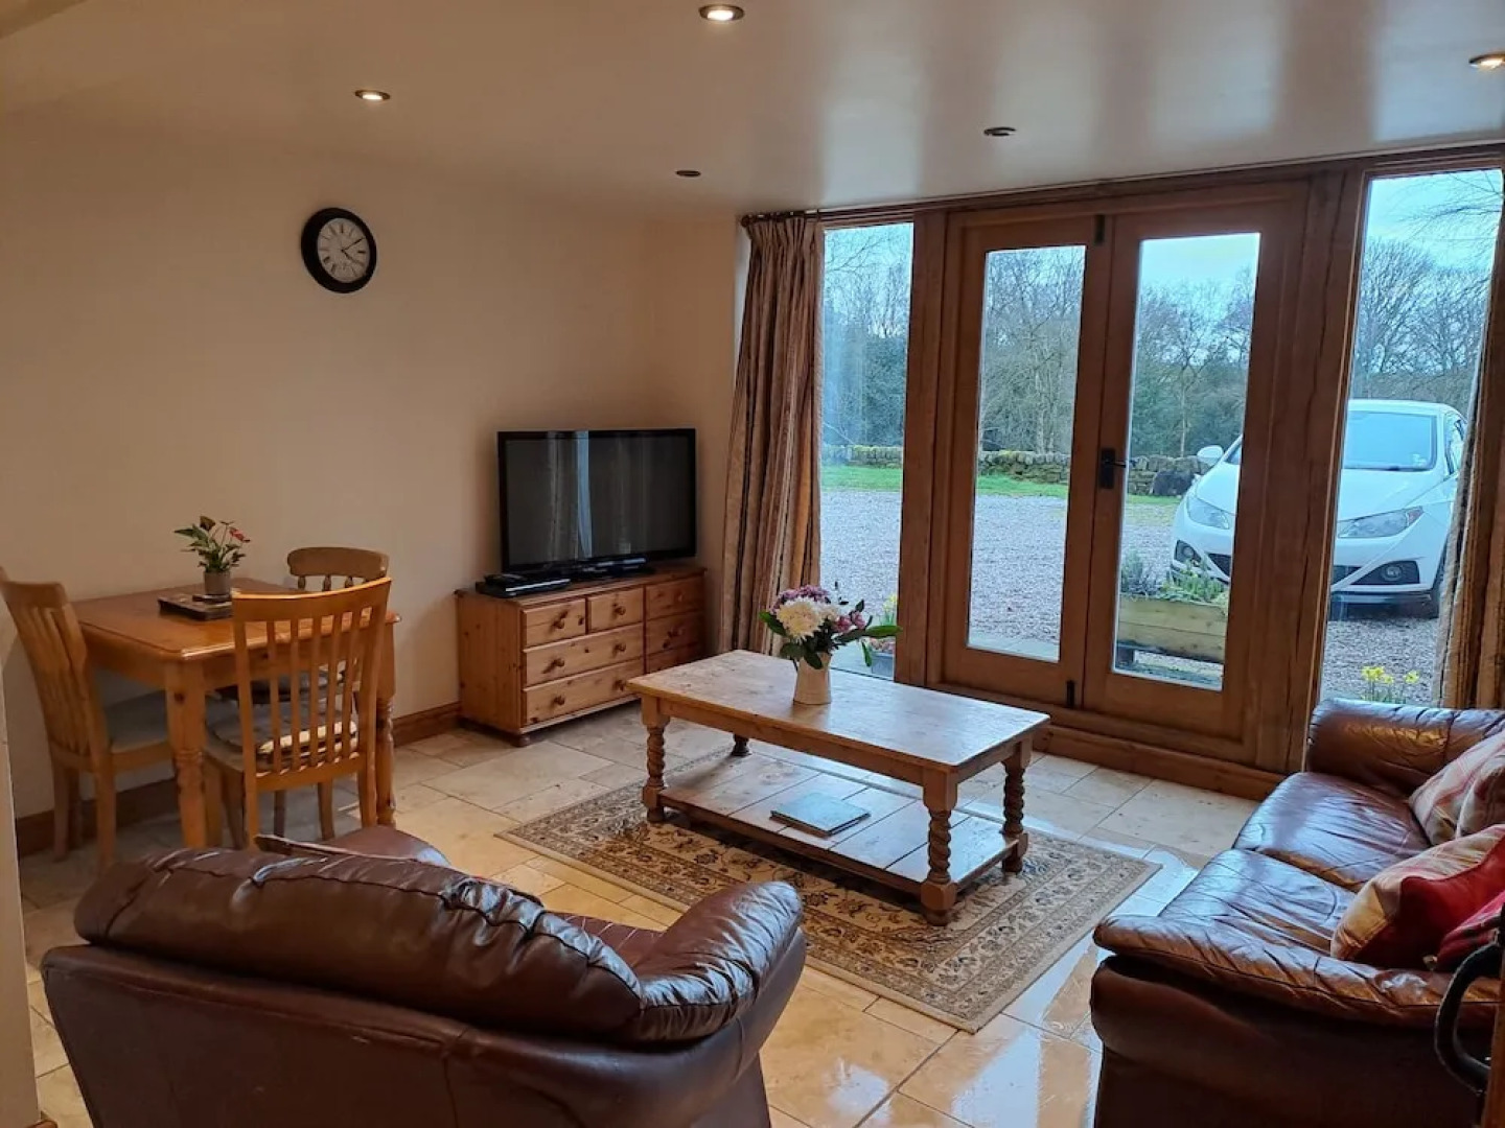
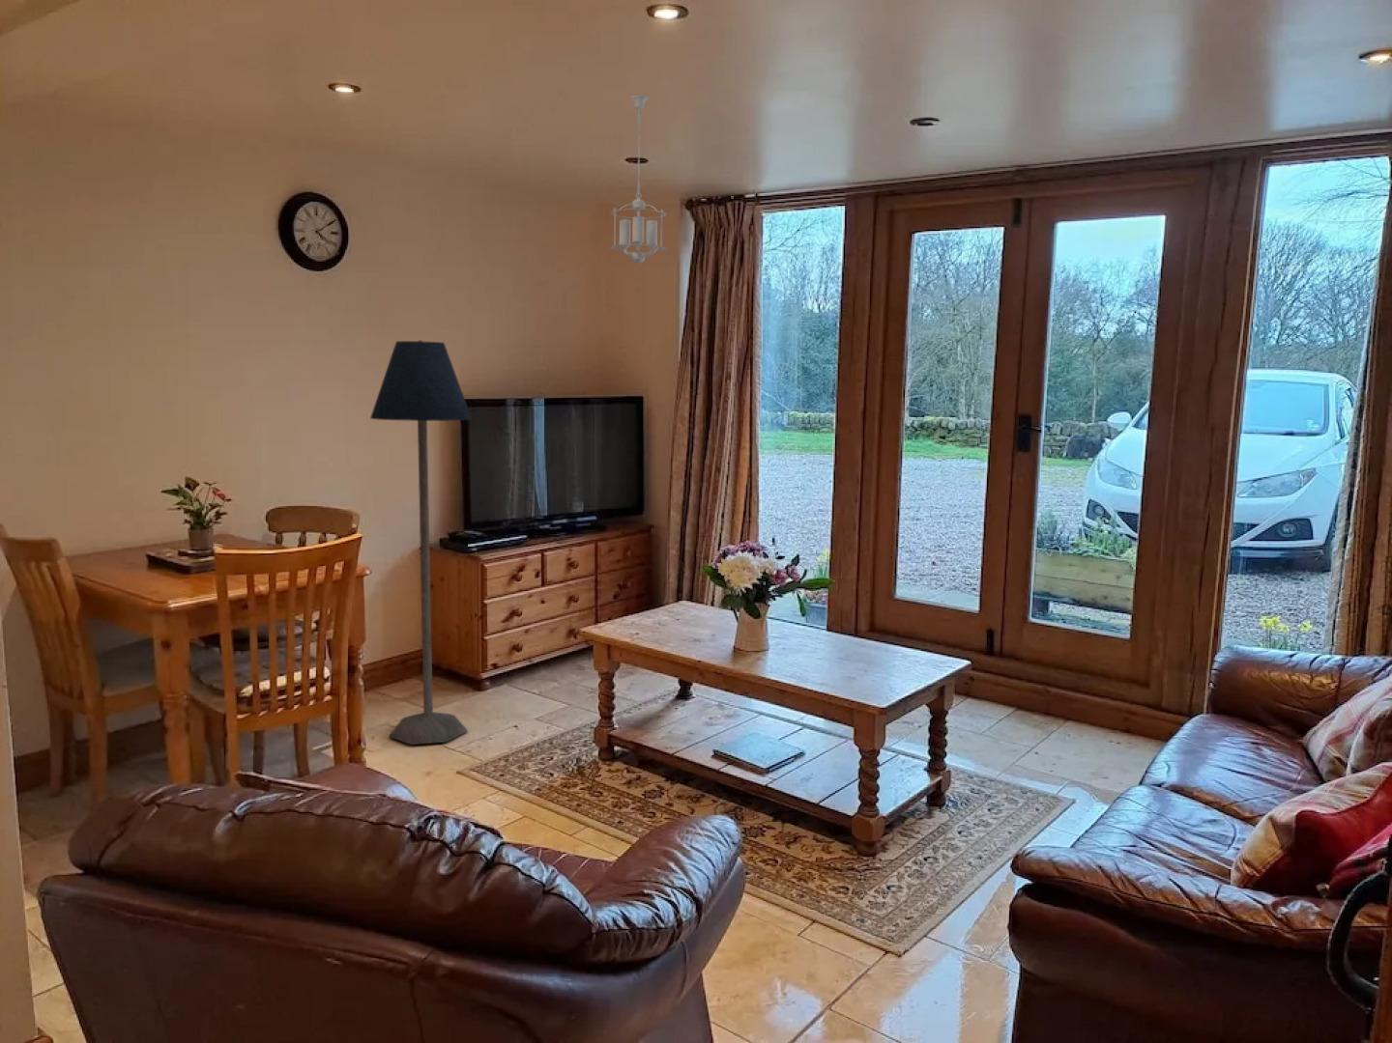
+ pendant light (639, 182)
+ floor lamp (424, 541)
